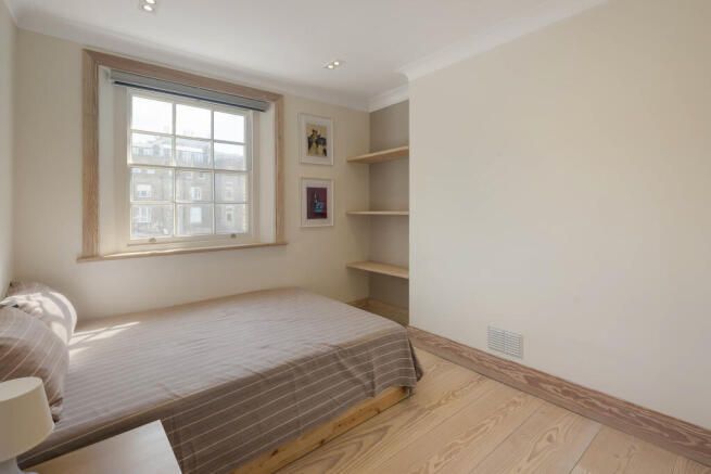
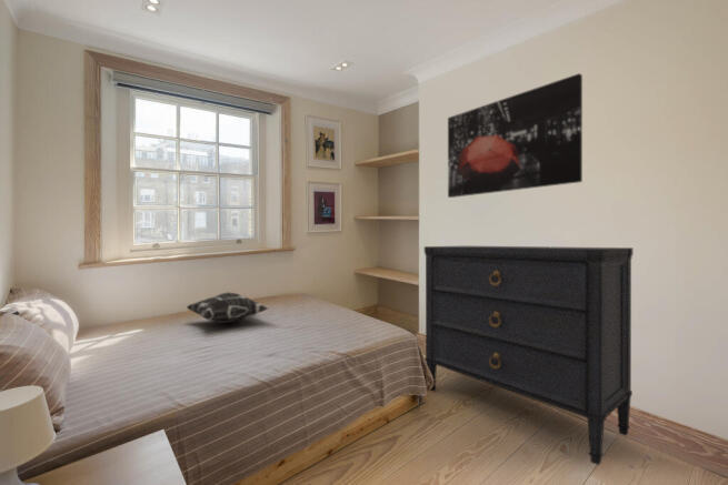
+ wall art (505, 144)
+ dresser (515, 329)
+ decorative pillow (228, 306)
